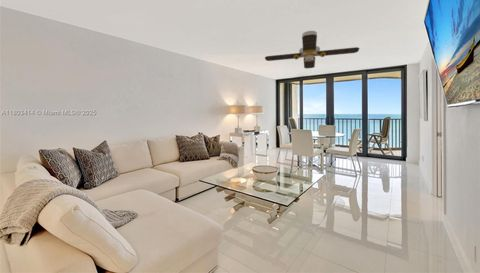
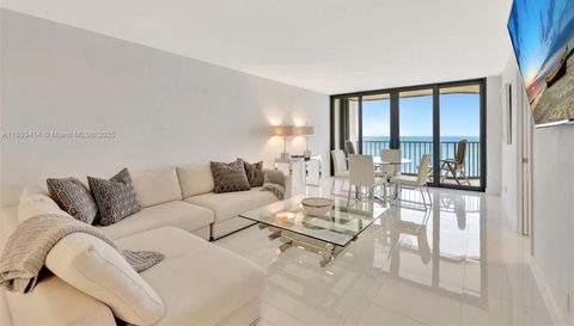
- ceiling fan (309, 46)
